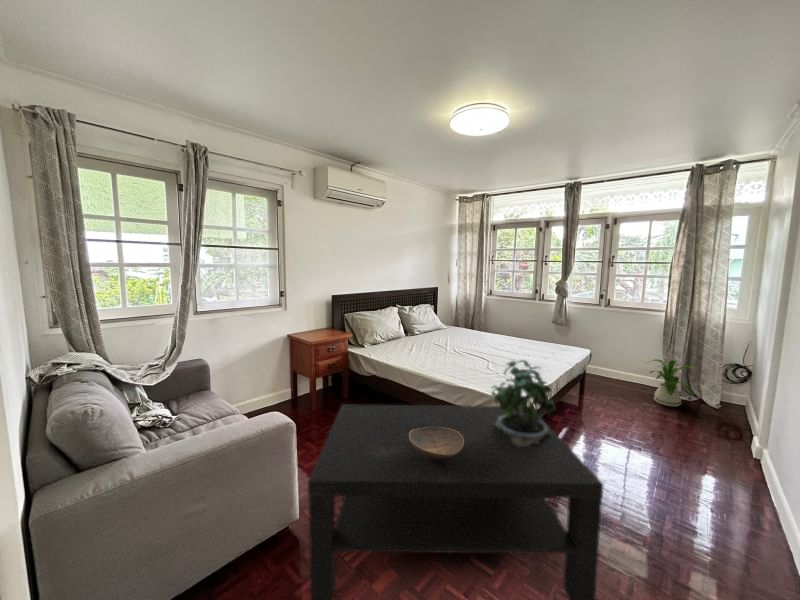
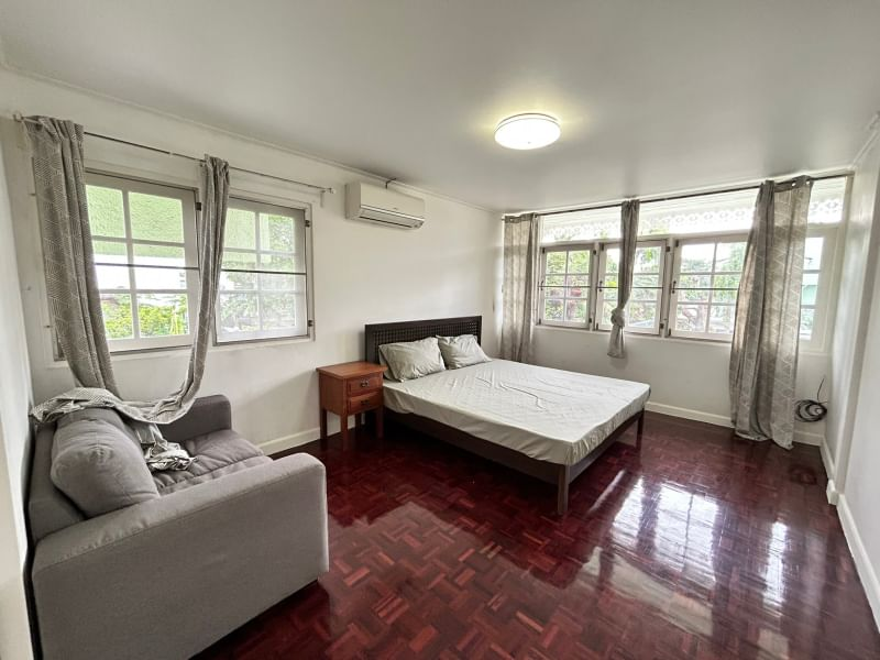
- house plant (671, 379)
- decorative bowl (436, 443)
- coffee table (442, 485)
- potted plant (521, 394)
